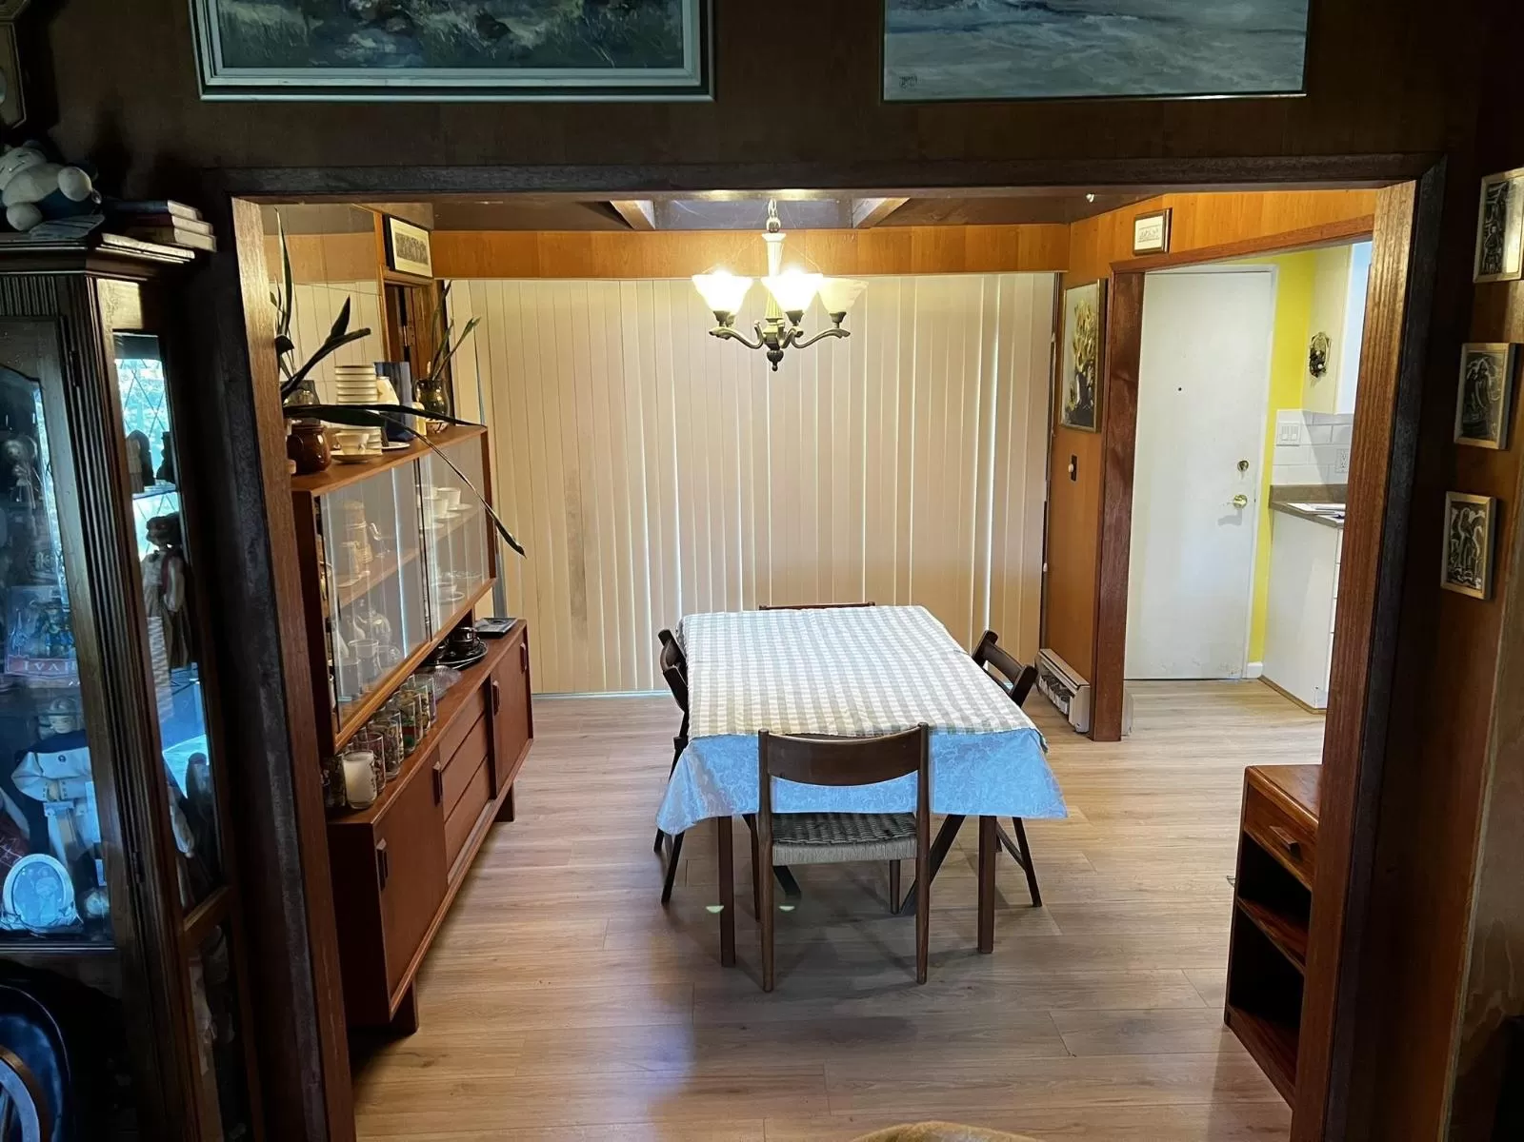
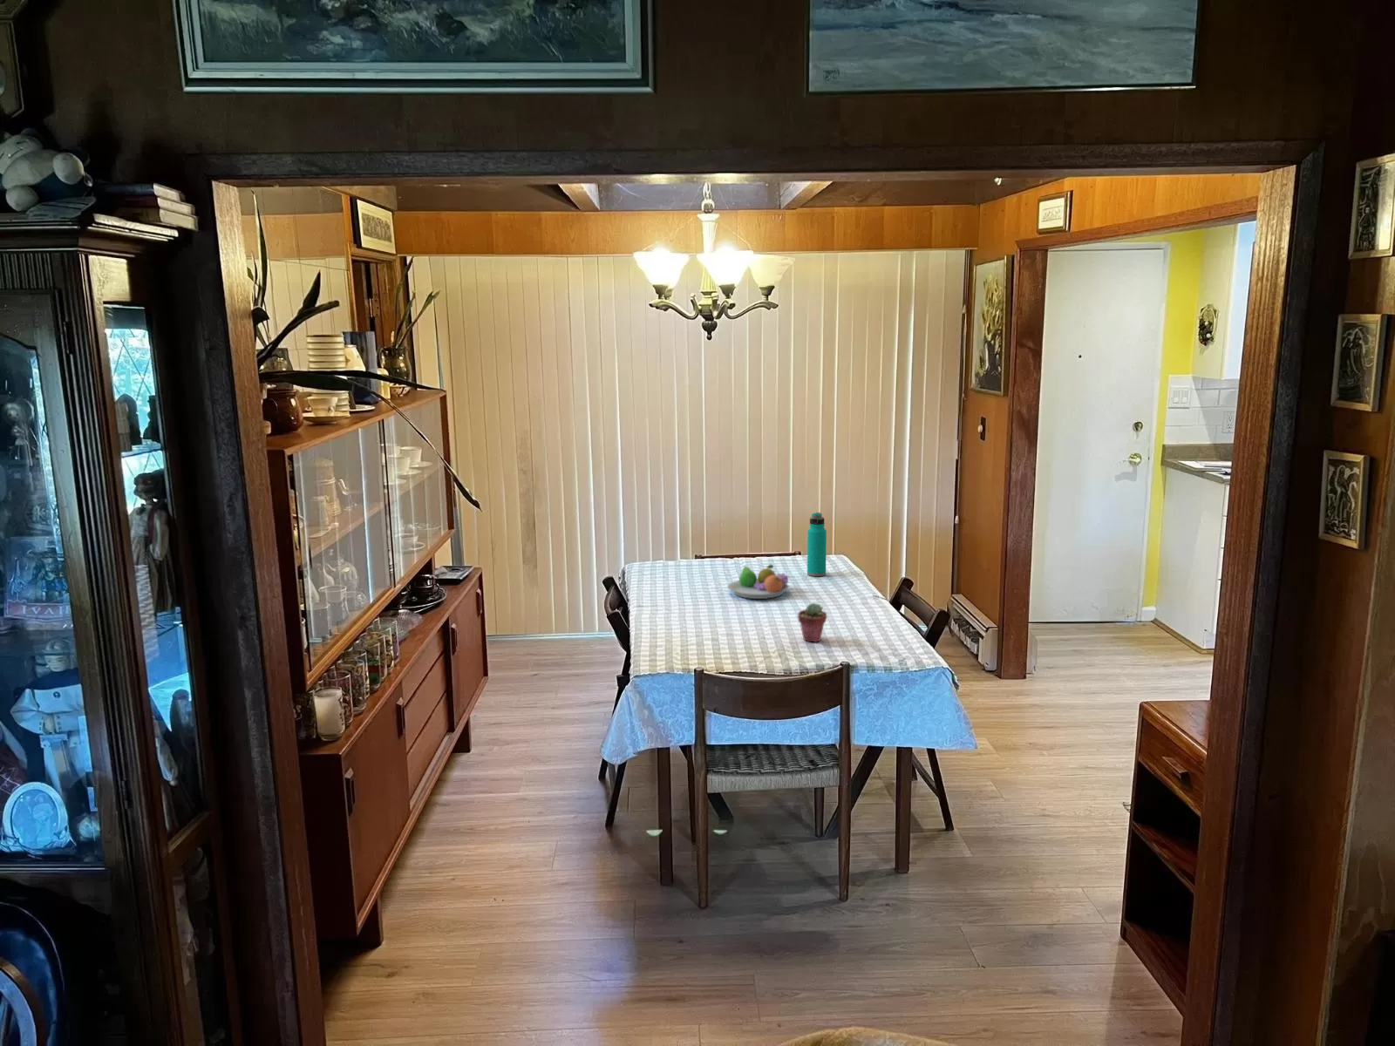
+ water bottle (816, 543)
+ potted succulent (812, 621)
+ fruit bowl (758, 580)
